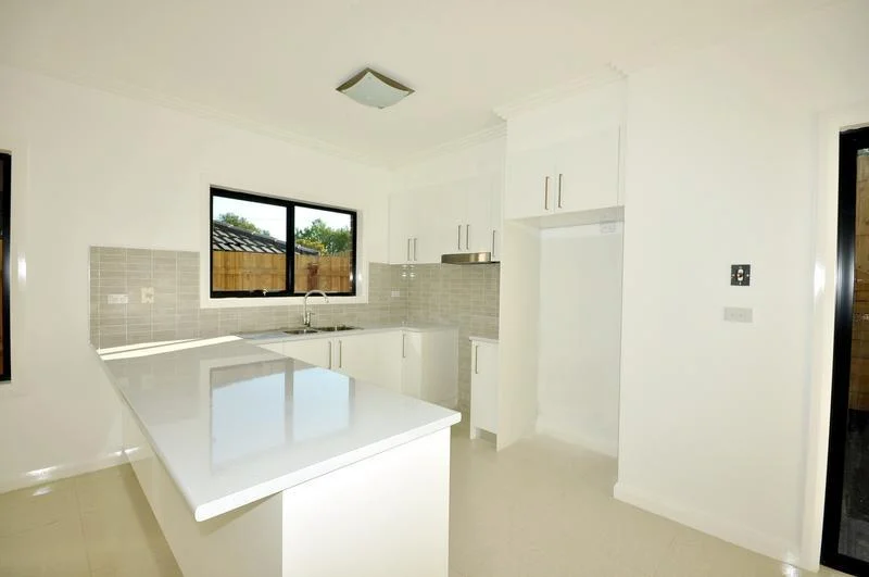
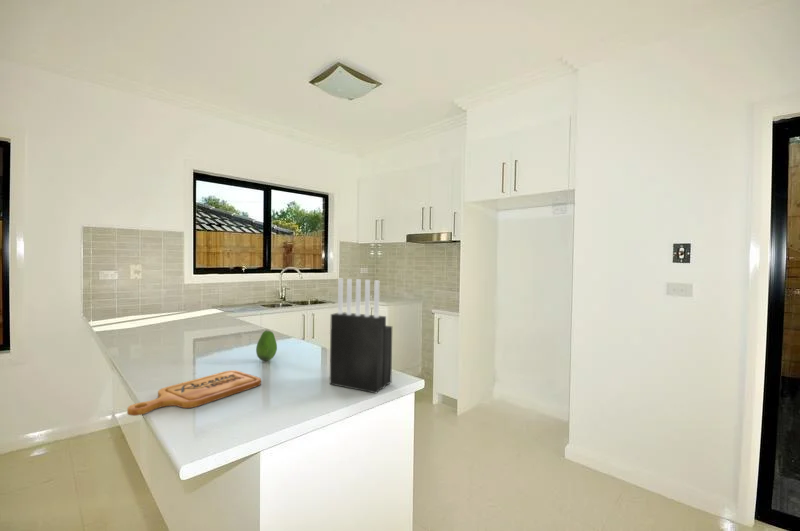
+ knife block (363, 331)
+ cutting board (196, 391)
+ fruit (266, 345)
